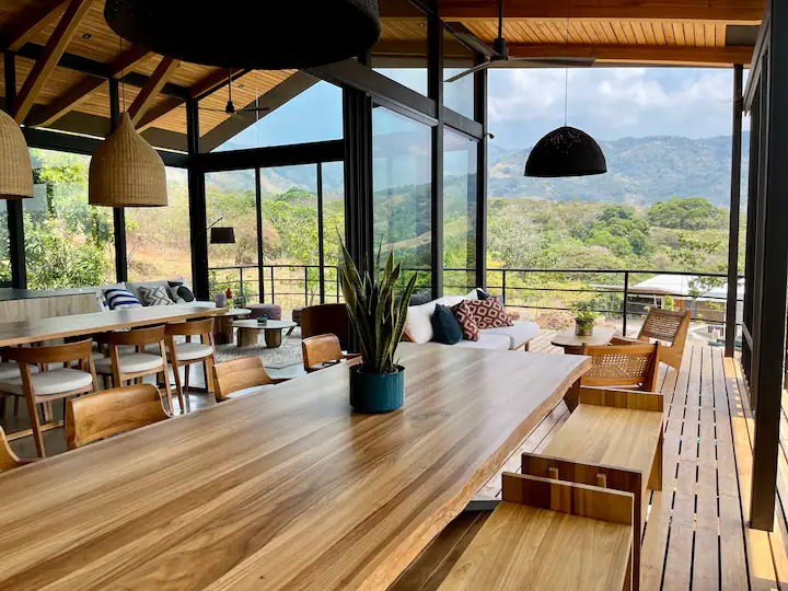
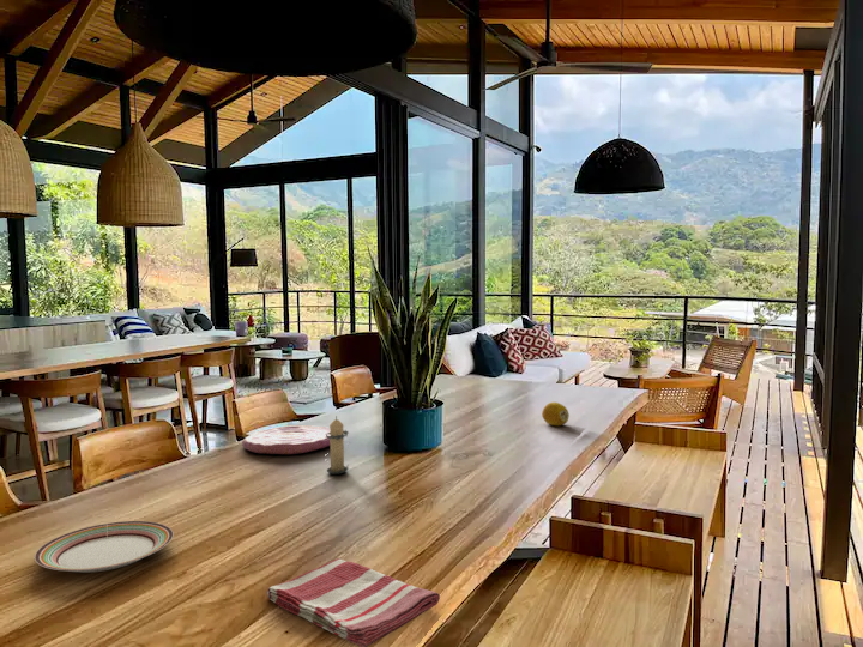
+ candle (337, 443)
+ plate (290, 439)
+ plate (107, 548)
+ fruit (555, 413)
+ dish towel (351, 594)
